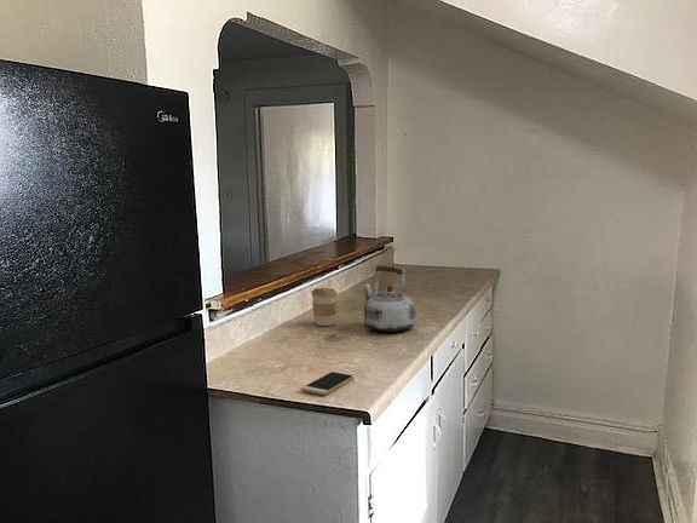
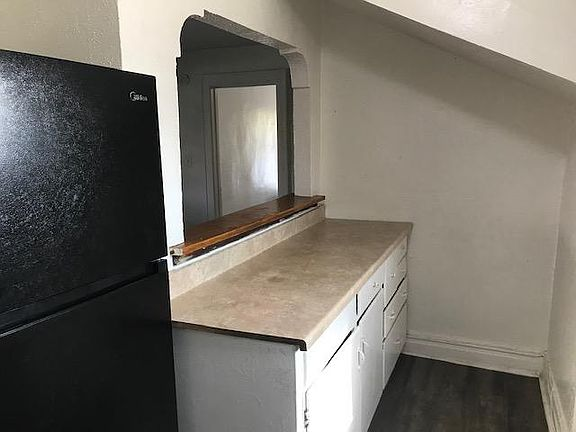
- smartphone (328, 383)
- kettle (385, 295)
- coffee cup (324, 305)
